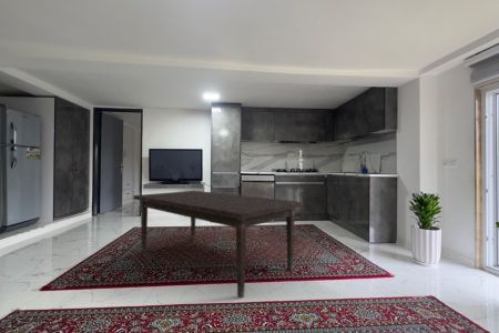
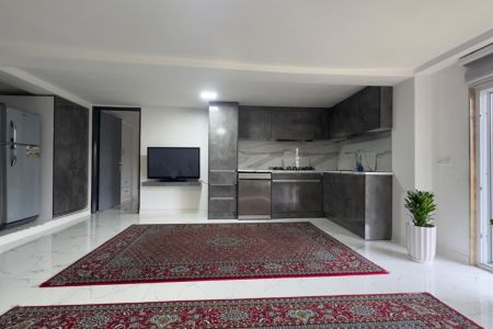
- dining table (213, 222)
